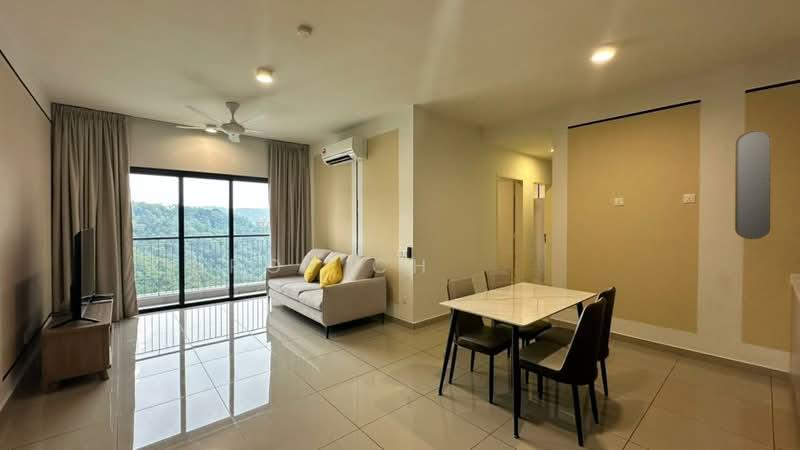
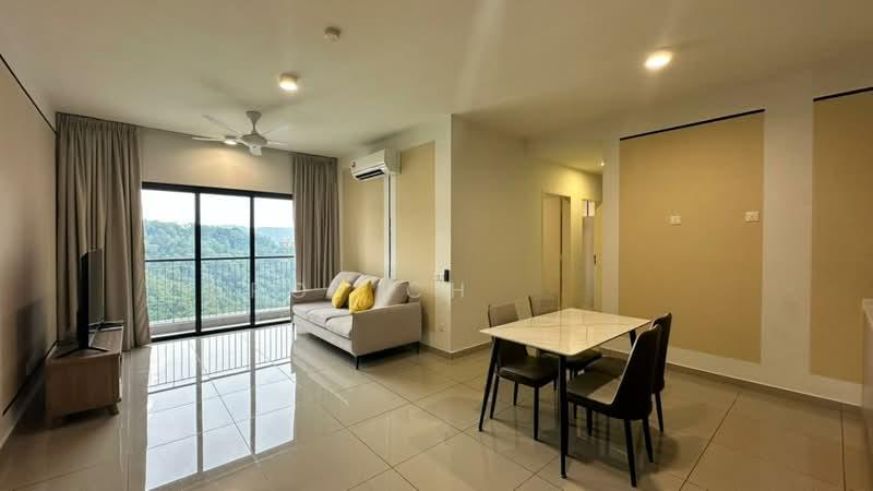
- home mirror (752, 185)
